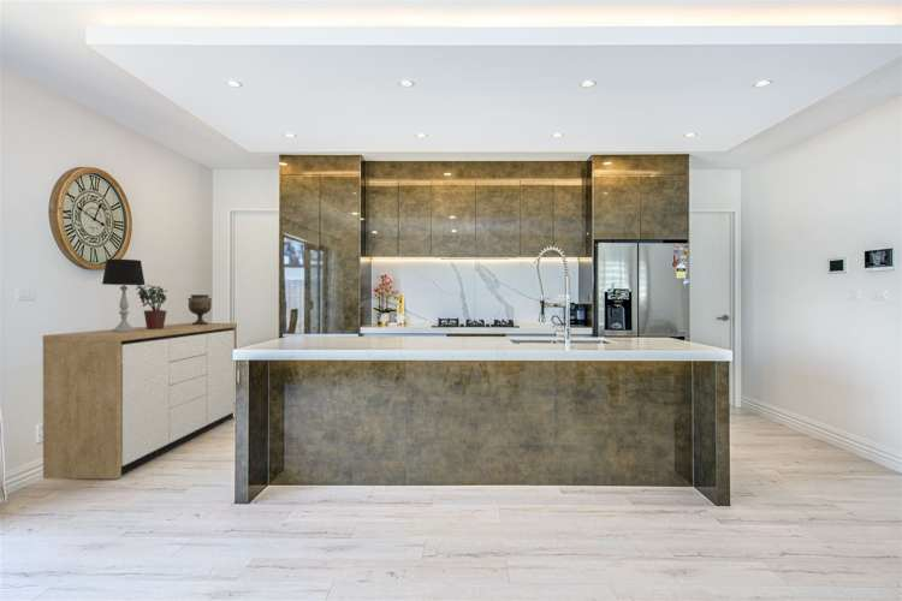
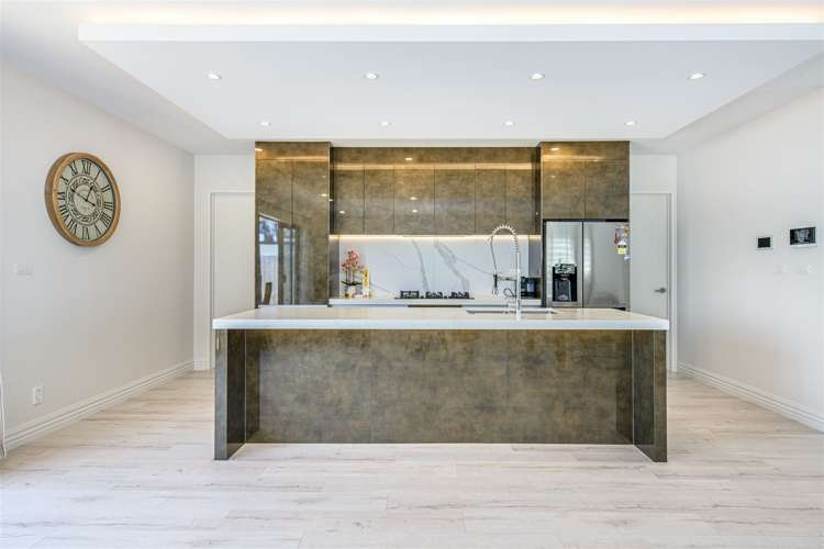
- potted plant (154, 305)
- sideboard (160, 385)
- goblet (200, 309)
- table lamp (124, 296)
